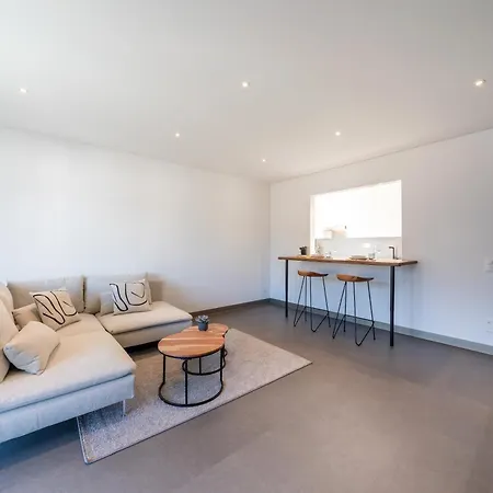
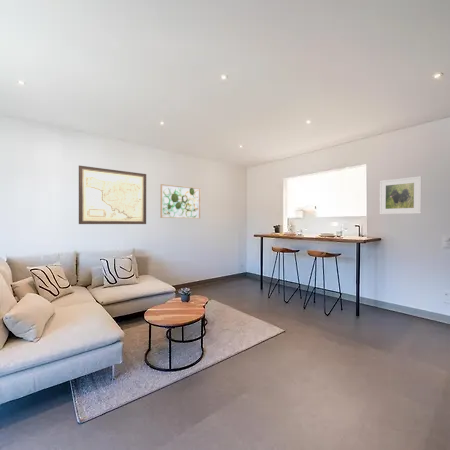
+ wall art (115, 197)
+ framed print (399, 196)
+ wall art (181, 202)
